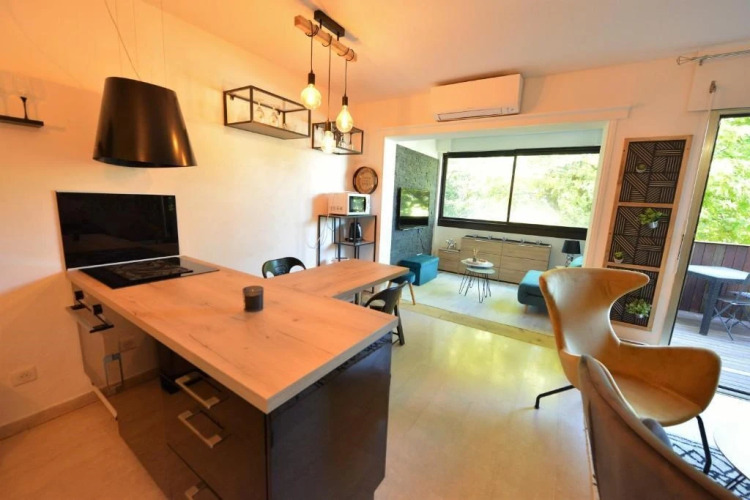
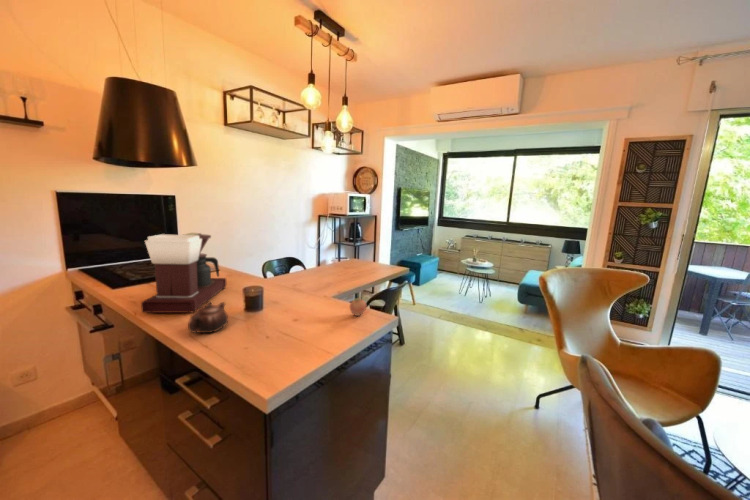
+ fruit (357, 305)
+ coffee maker (188, 266)
+ teapot (207, 315)
